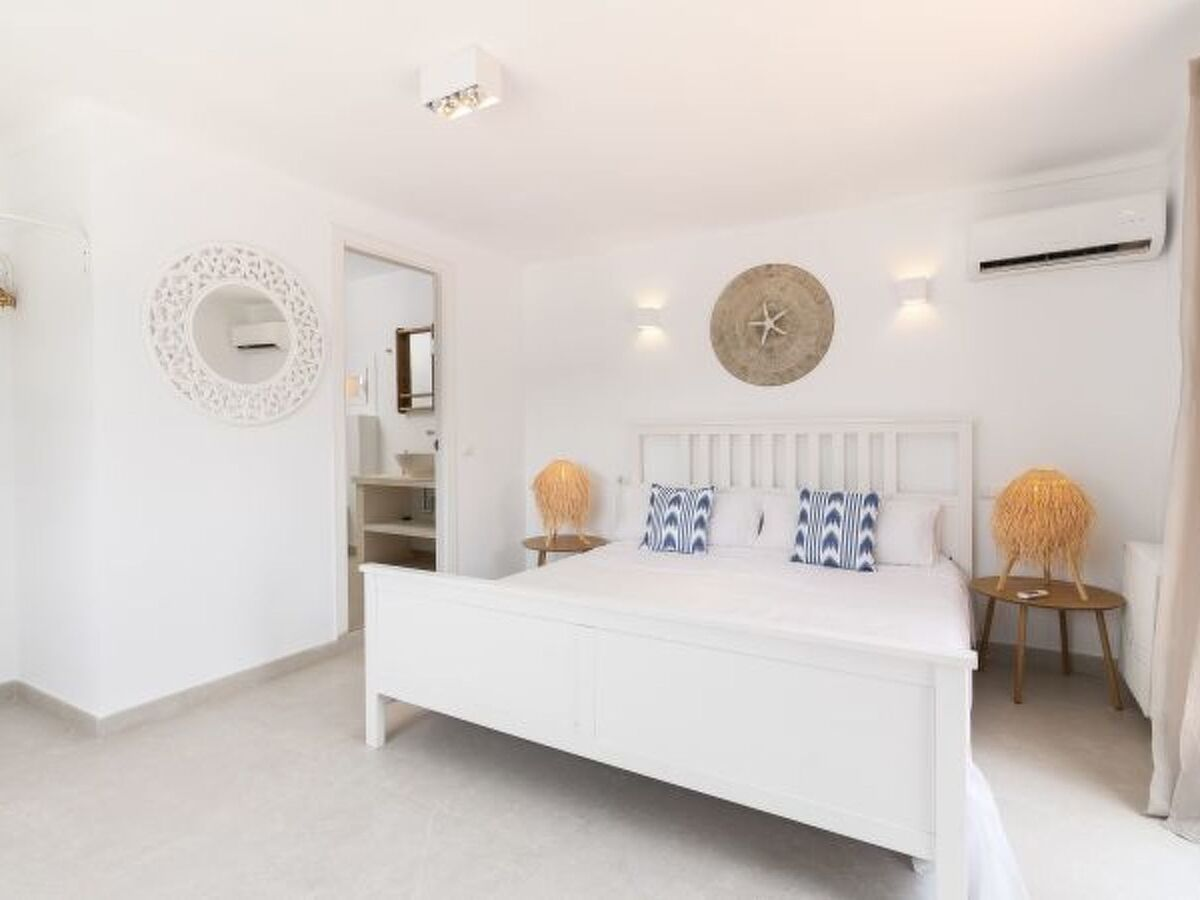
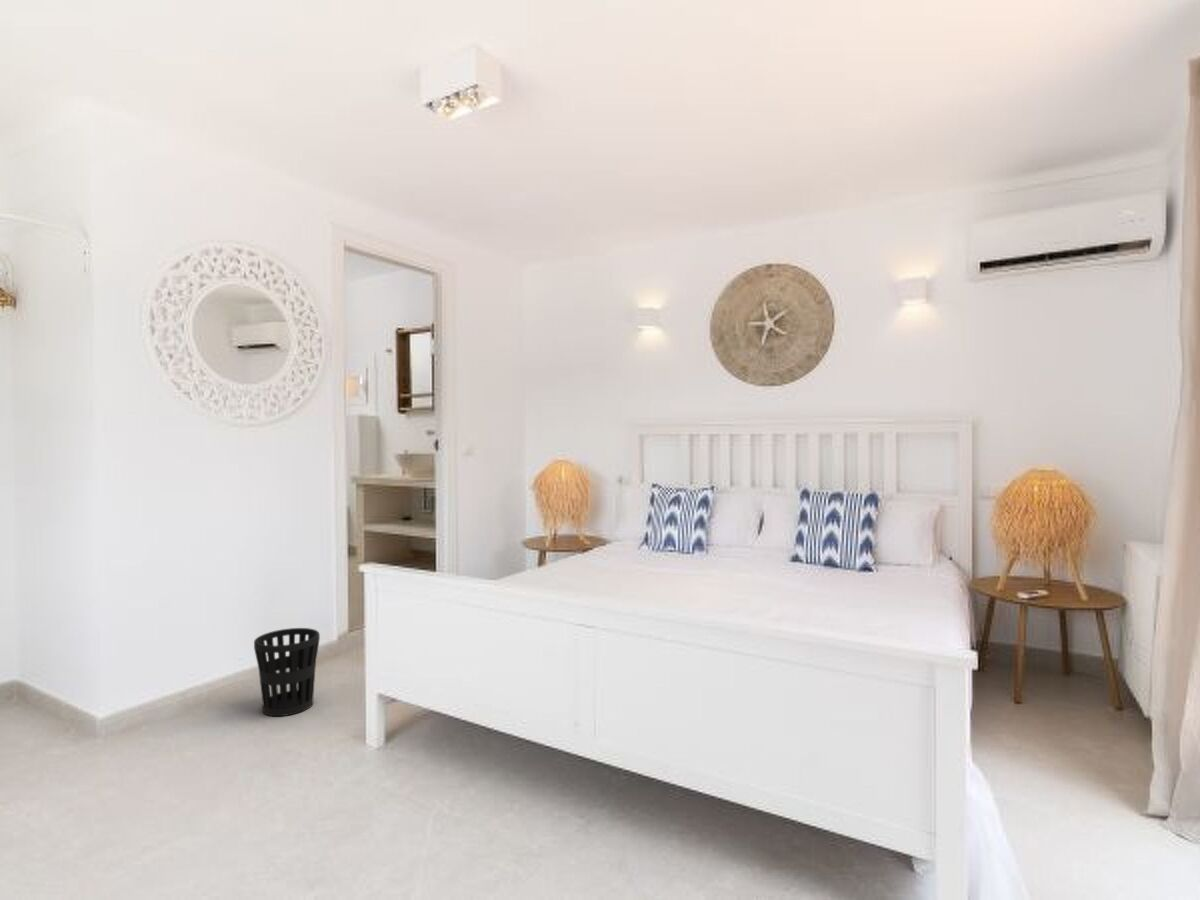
+ wastebasket (287, 672)
